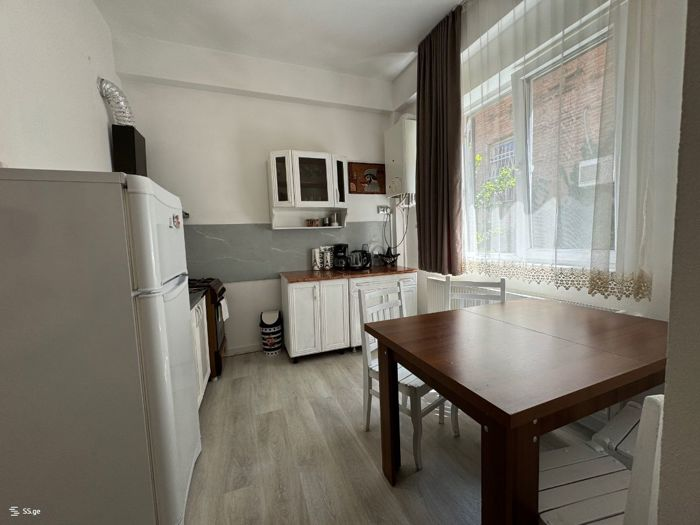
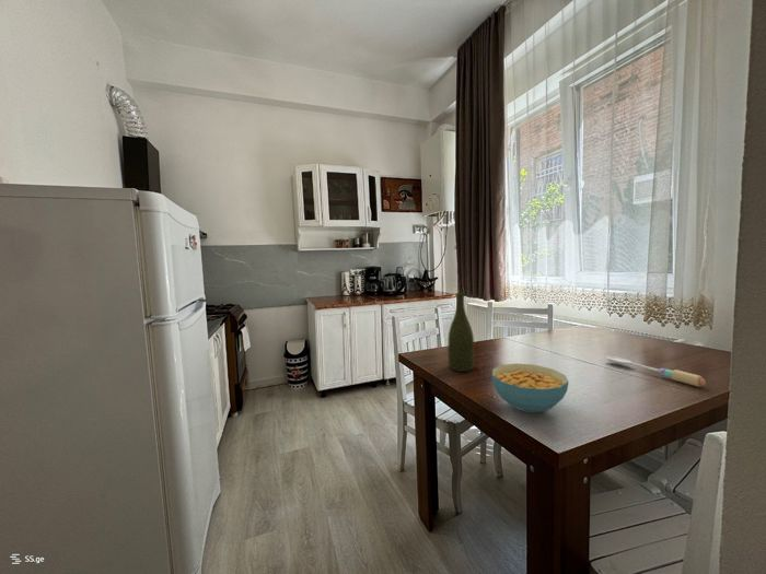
+ cereal bowl (527, 391)
+ bottle (460, 330)
+ spoon (649, 367)
